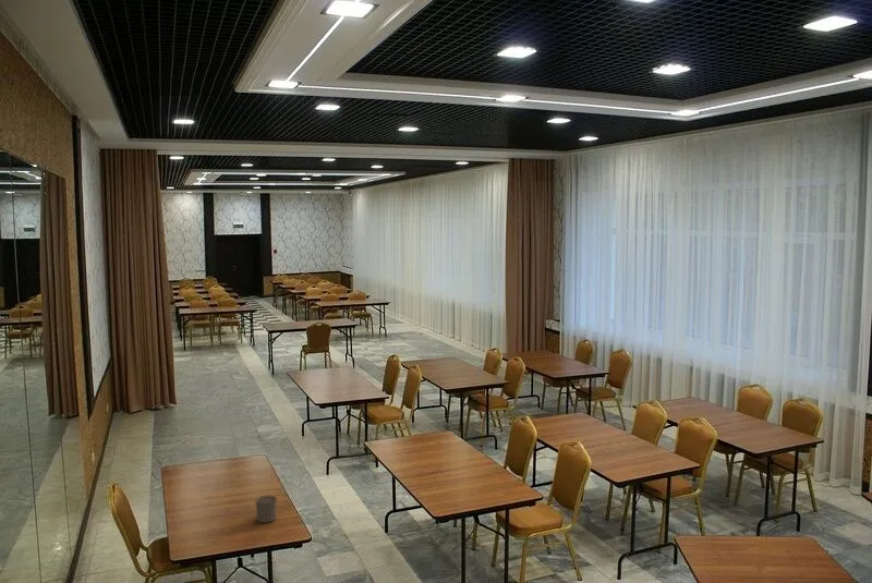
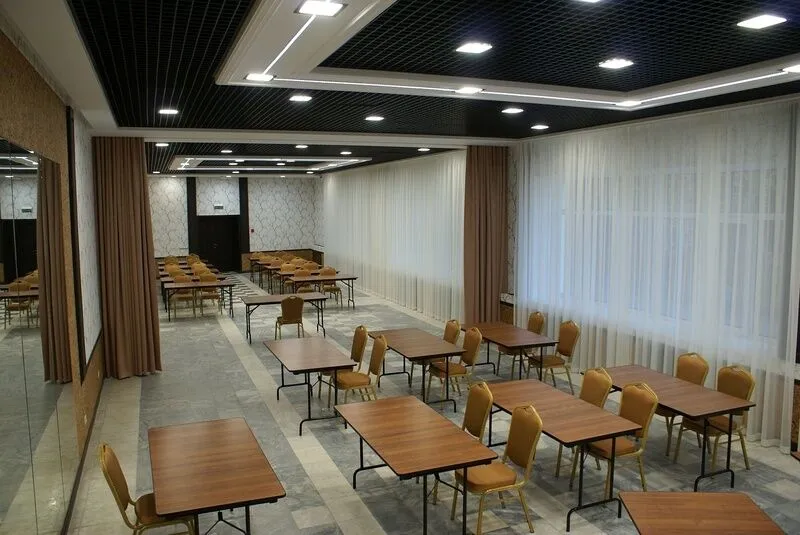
- cup (266, 509)
